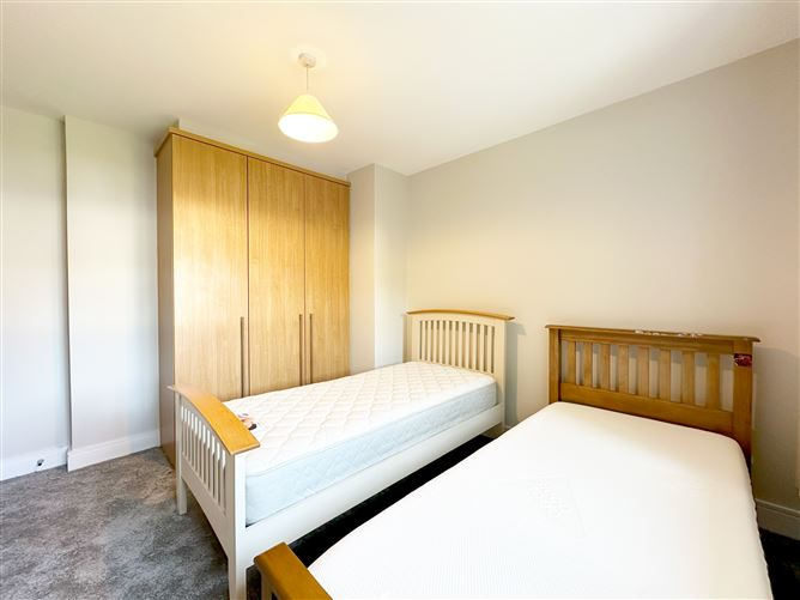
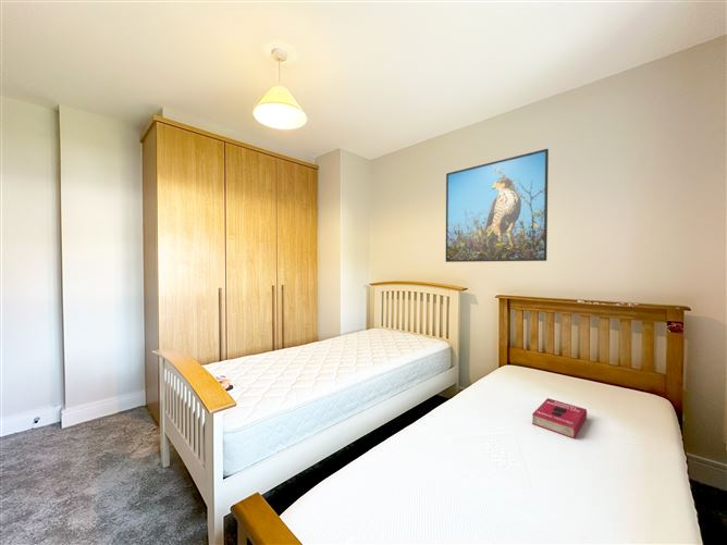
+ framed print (491, 212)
+ book (559, 416)
